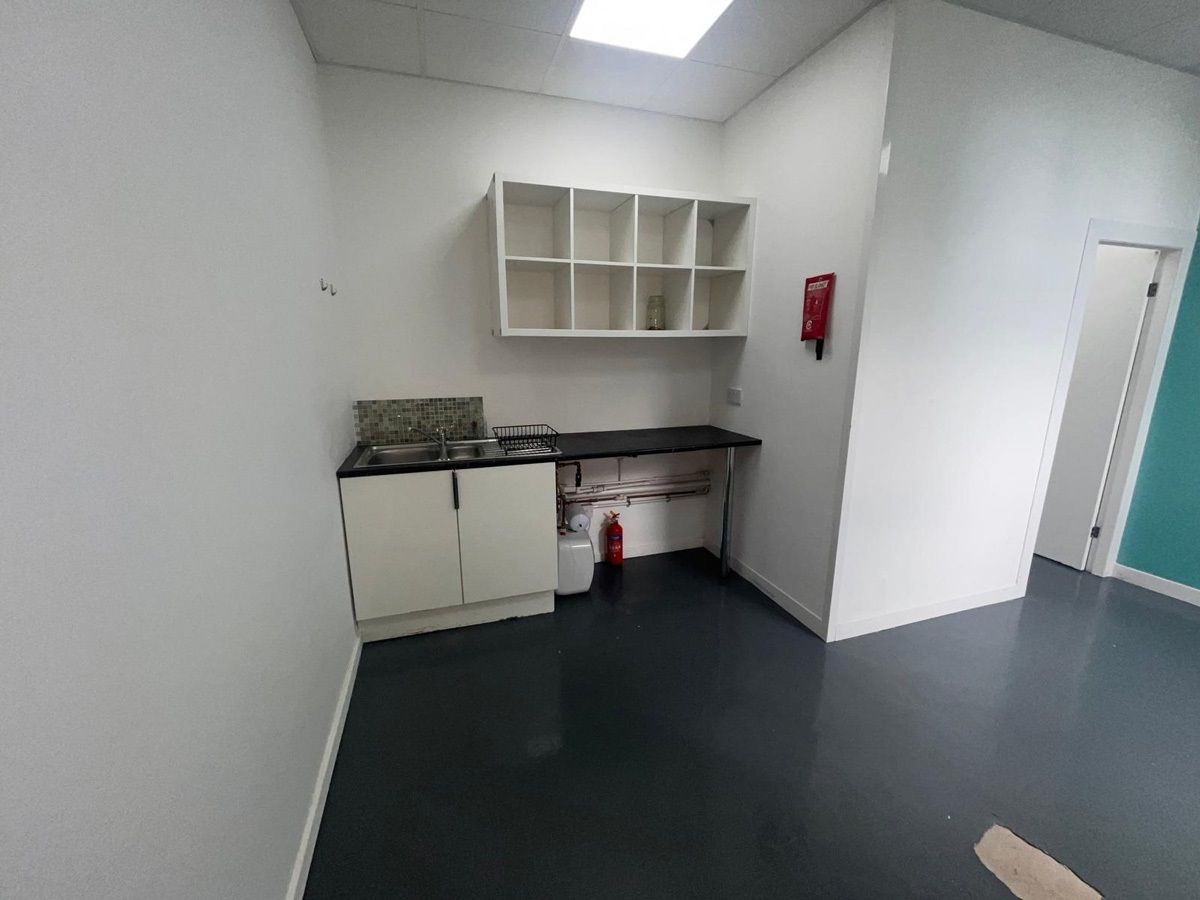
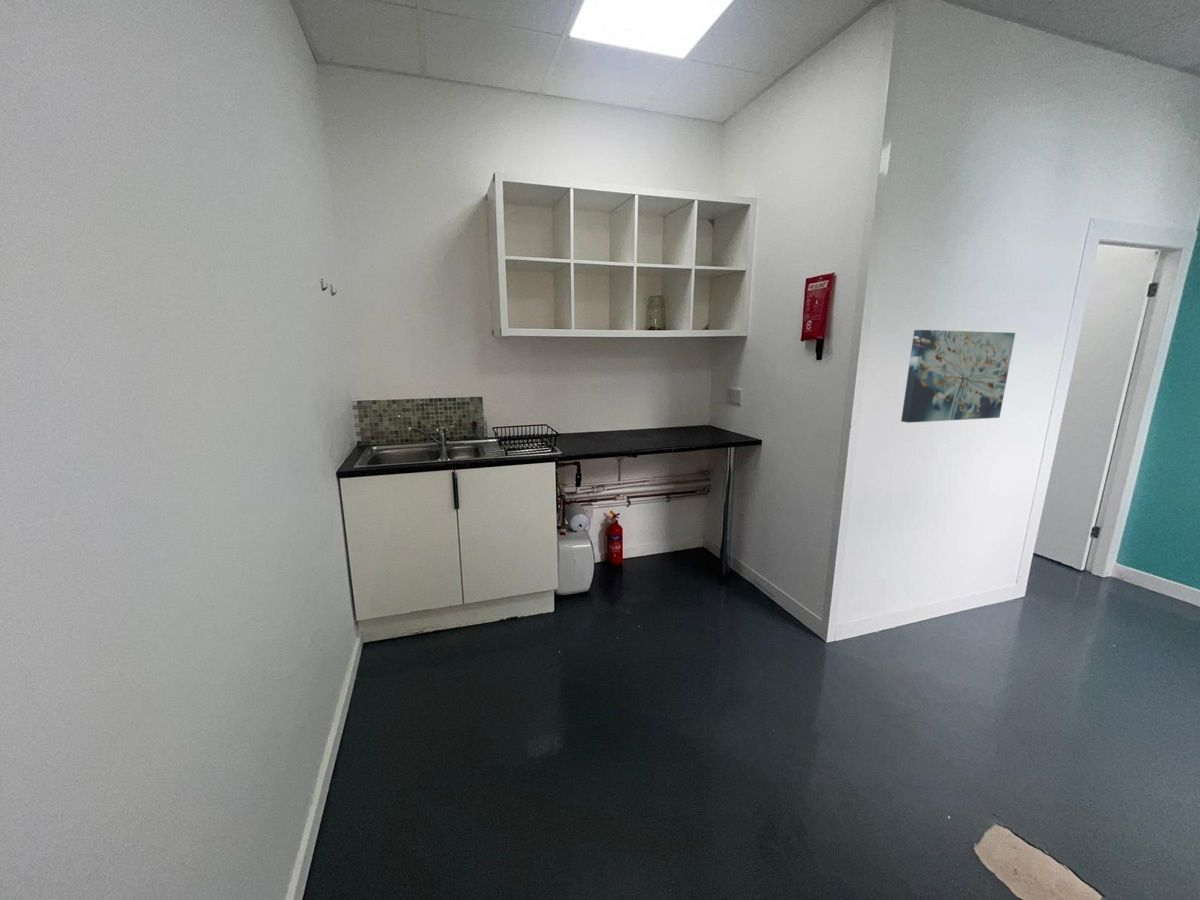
+ wall art (959, 376)
